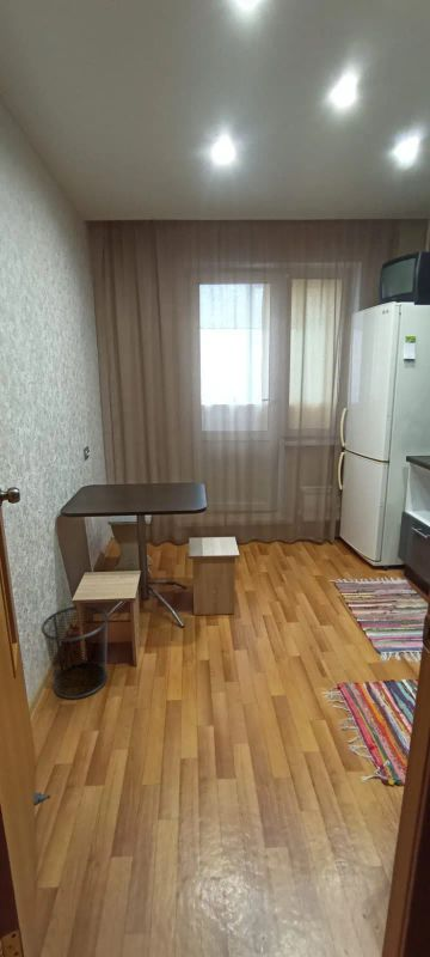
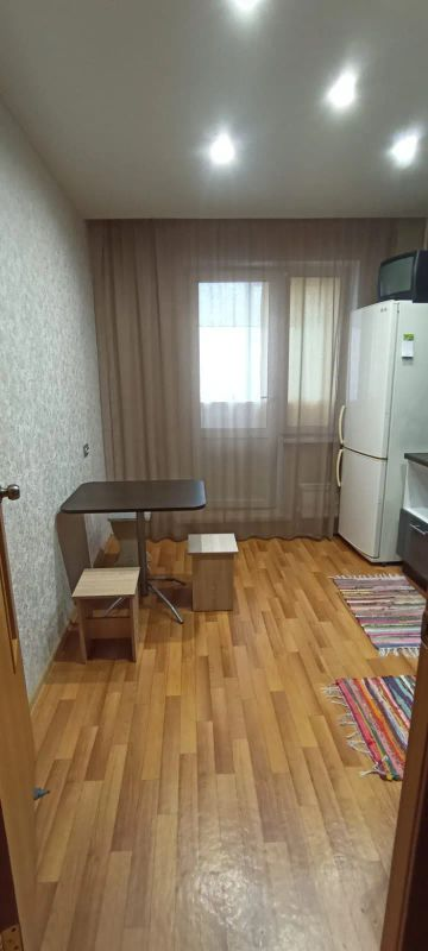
- waste bin (78, 650)
